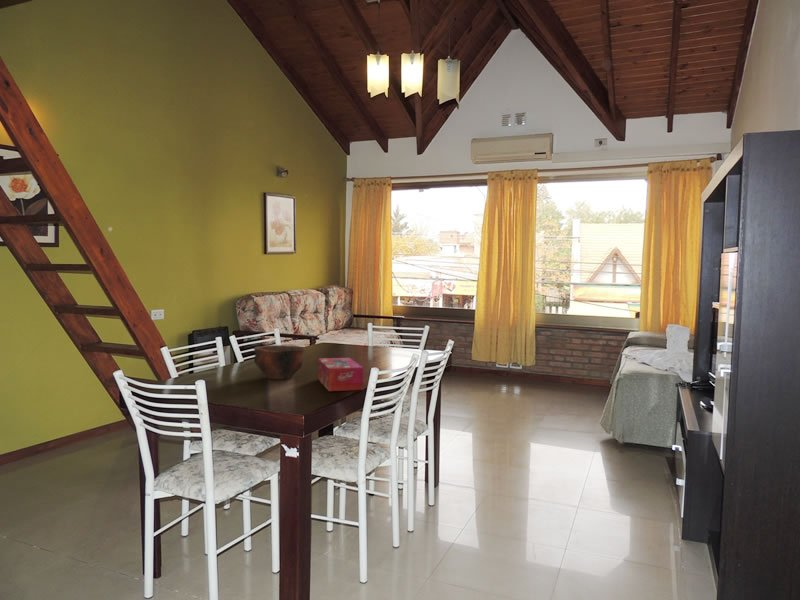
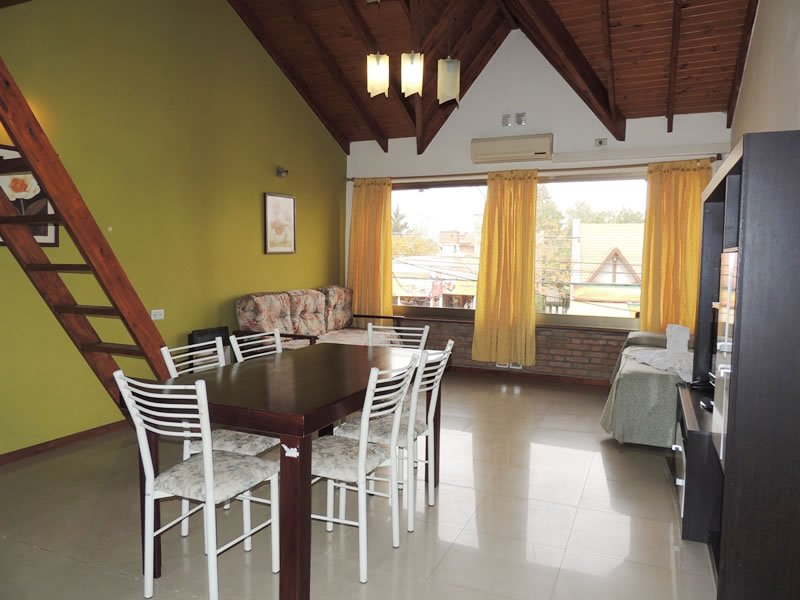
- tissue box (339, 373)
- bowl (279, 362)
